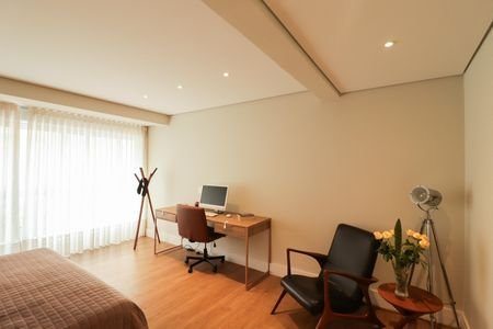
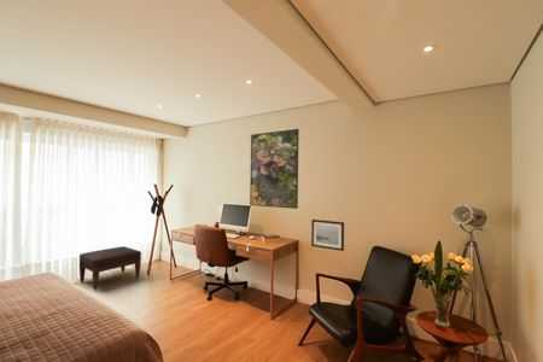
+ wall art (327, 234)
+ ottoman (110, 264)
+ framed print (273, 169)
